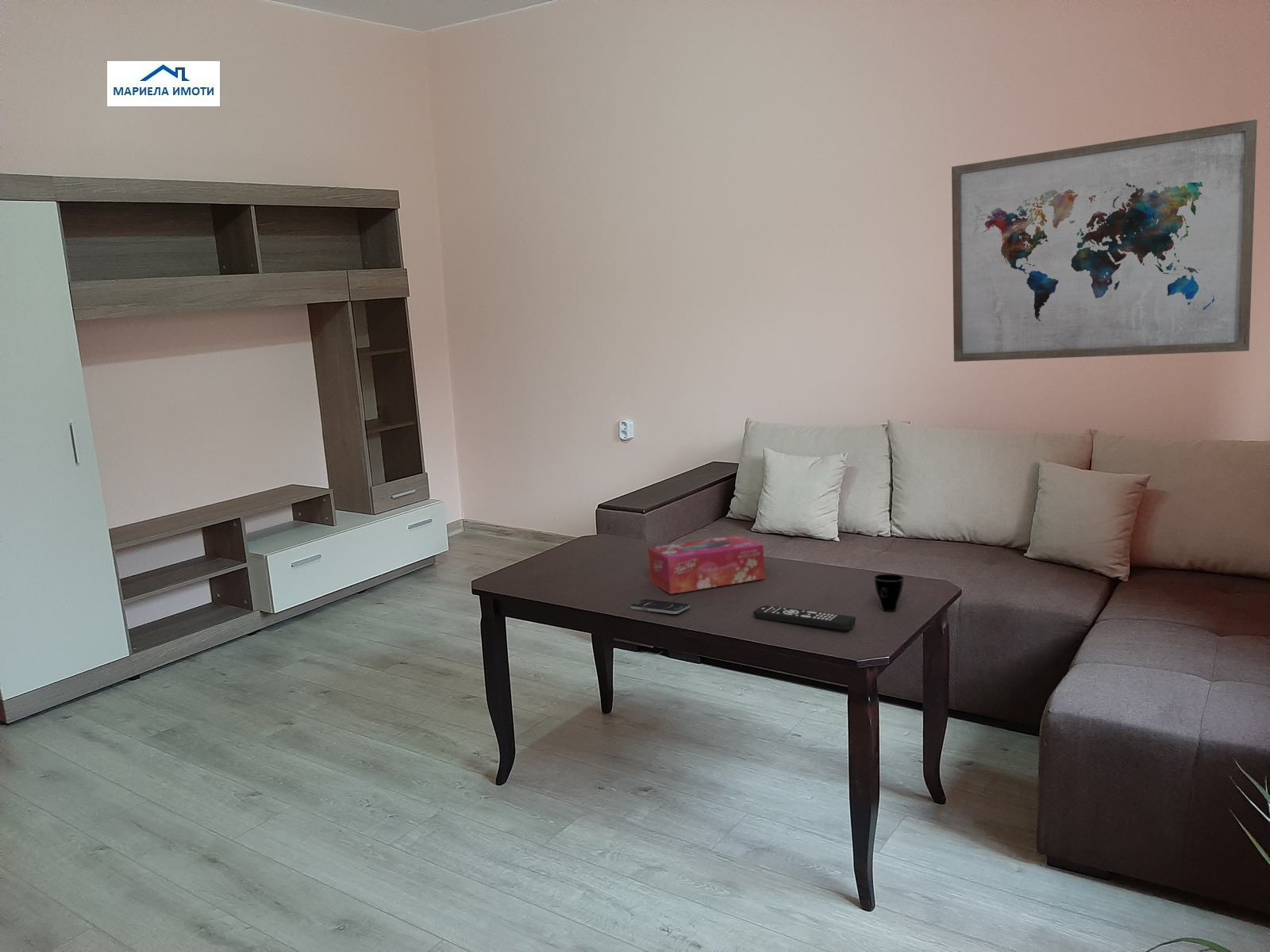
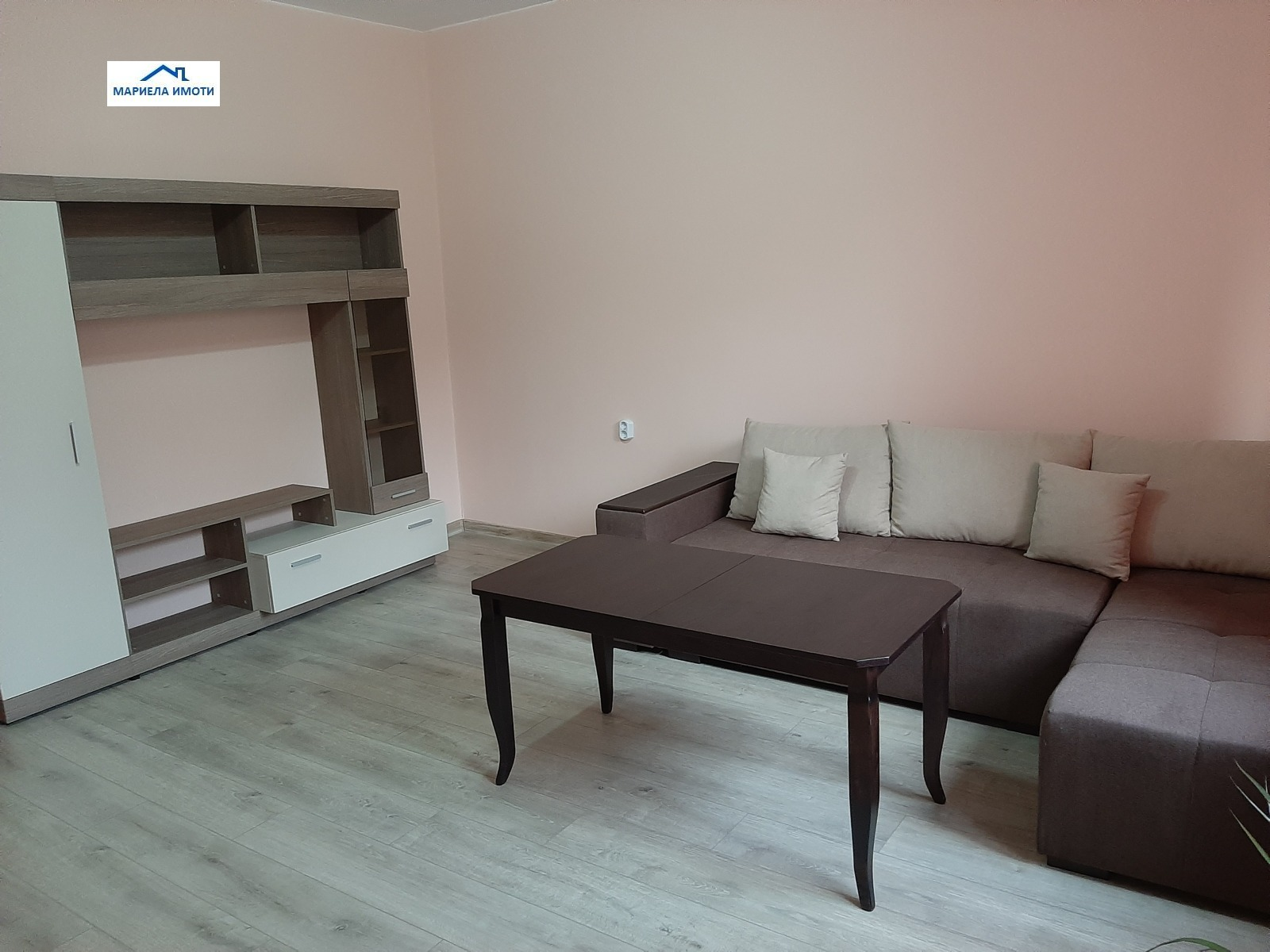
- tissue box (706, 562)
- wall art (1091, 252)
- smartphone (660, 606)
- cup (888, 594)
- remote control (803, 617)
